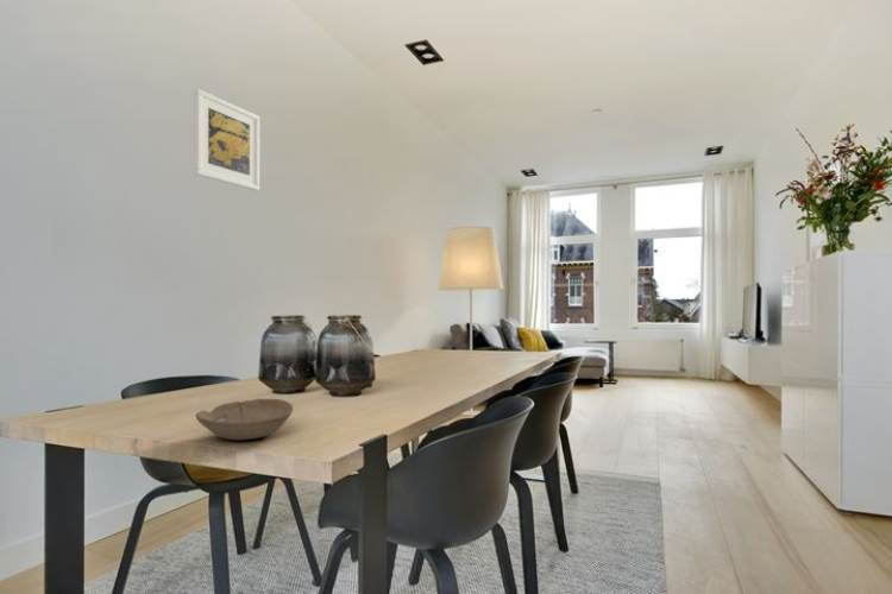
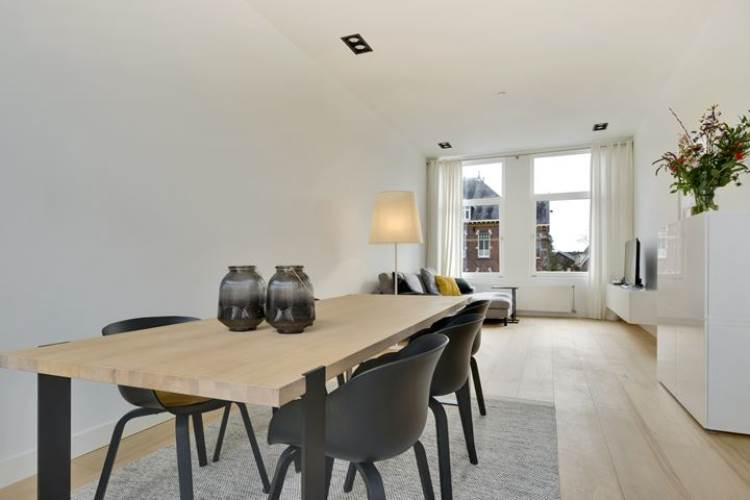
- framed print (228, 143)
- bowl (245, 421)
